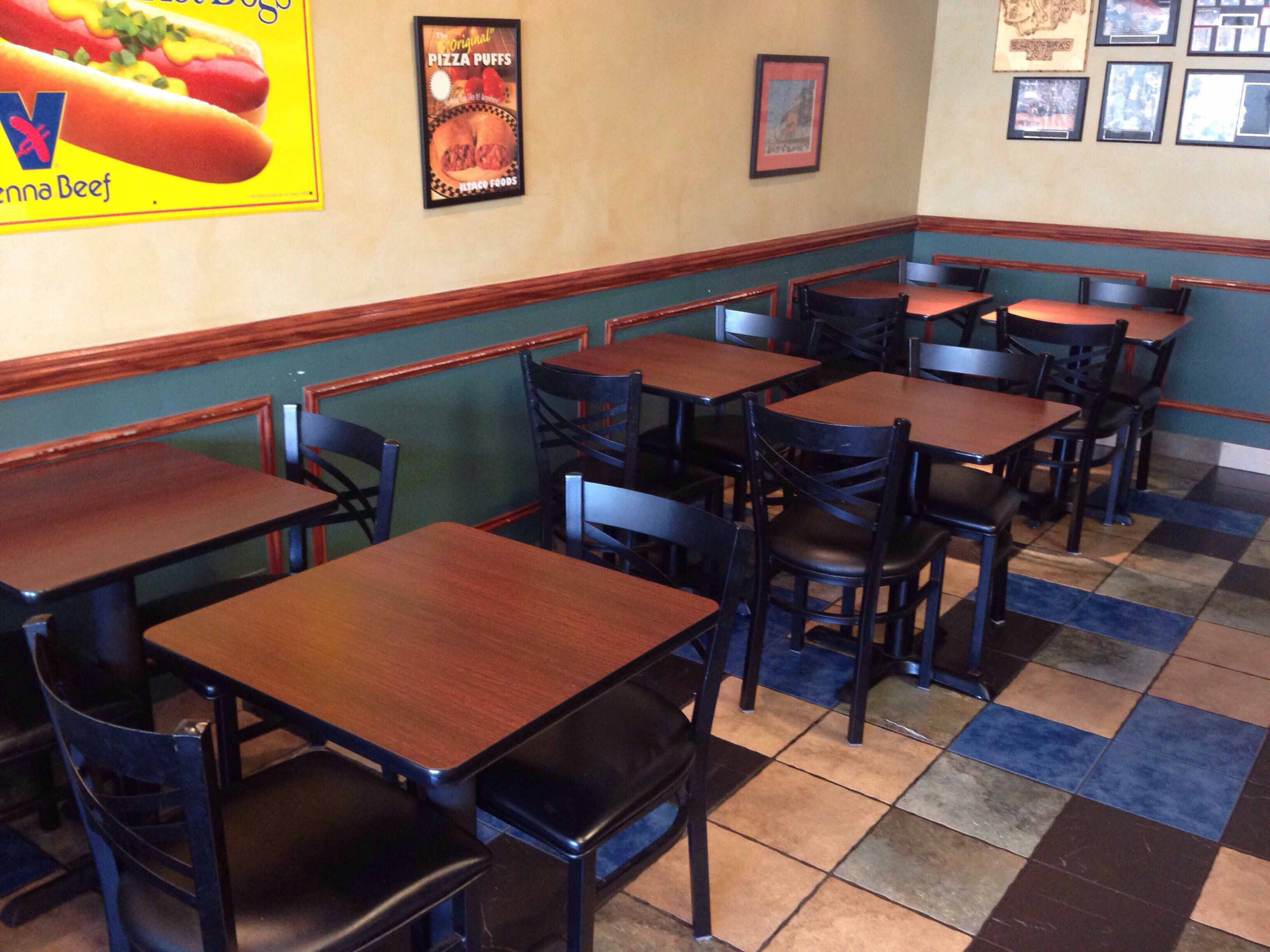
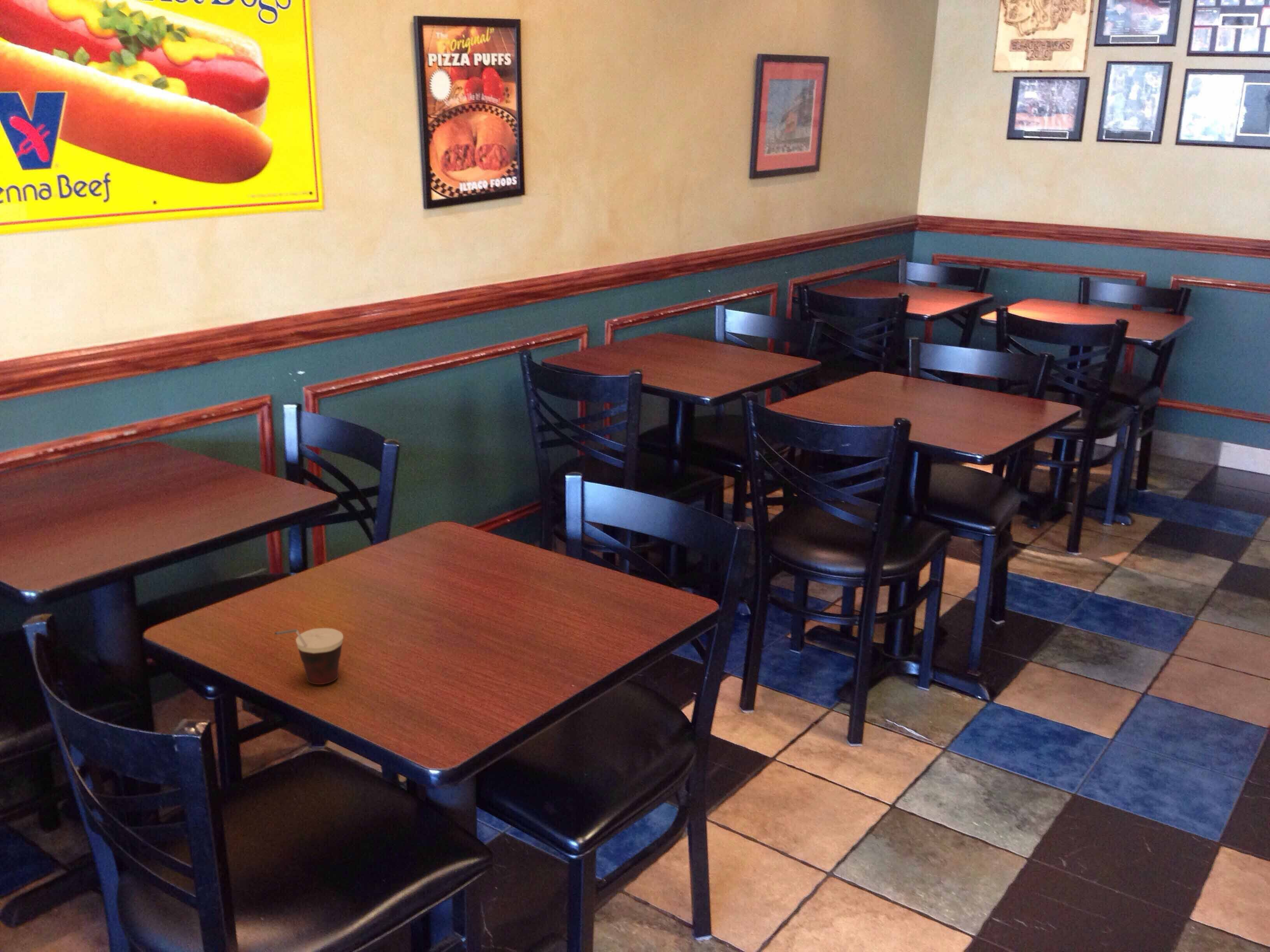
+ cup (307, 651)
